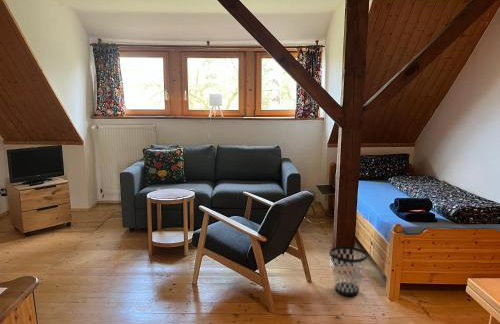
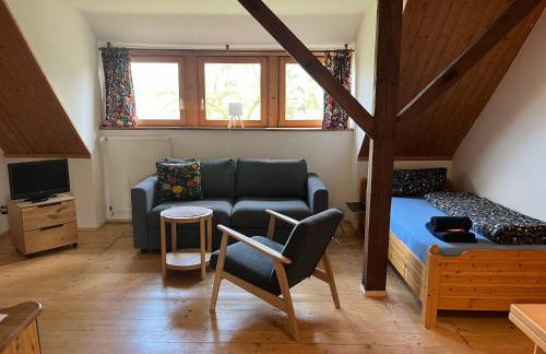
- wastebasket (347, 271)
